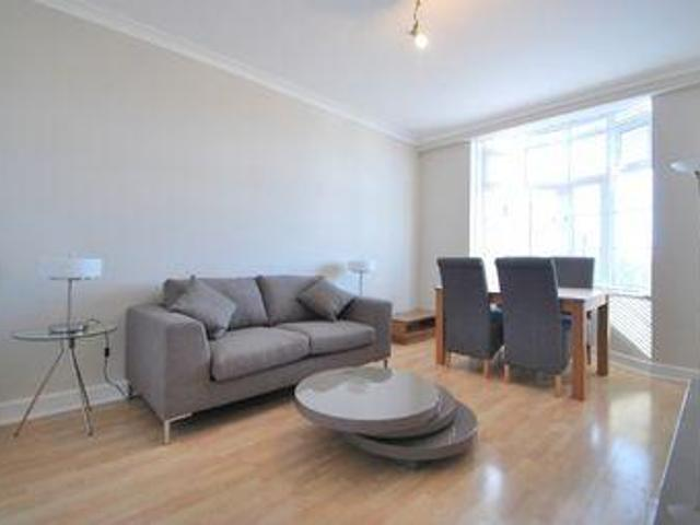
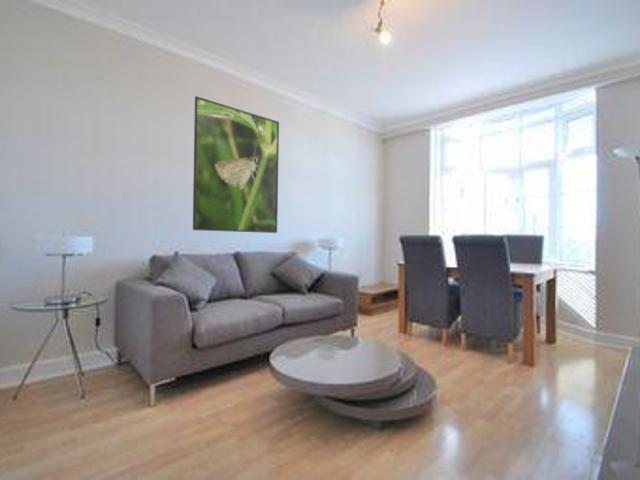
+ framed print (239, 171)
